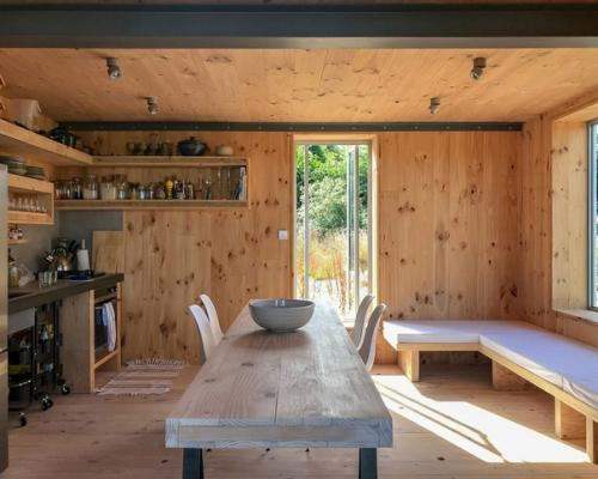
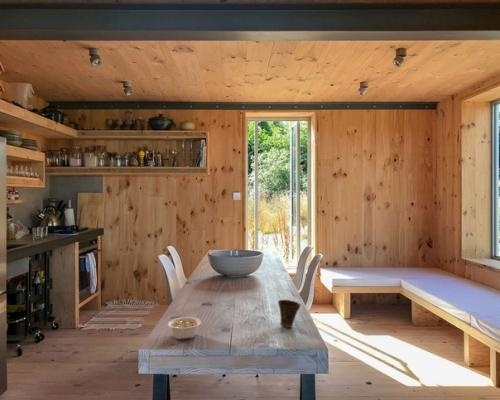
+ cup (289, 314)
+ legume (184, 328)
